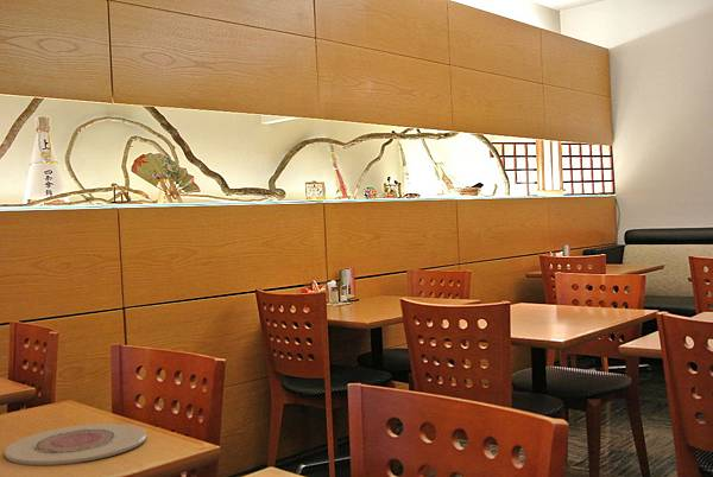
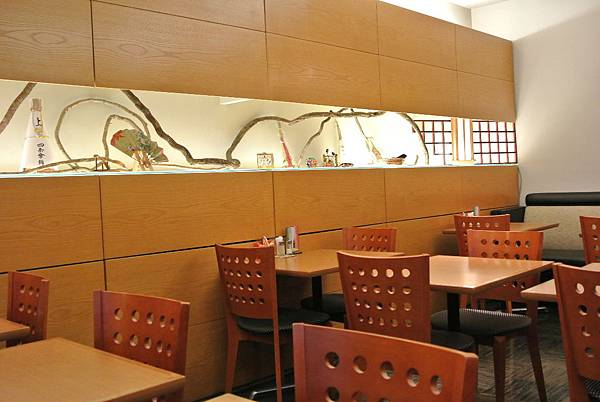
- plate (77, 441)
